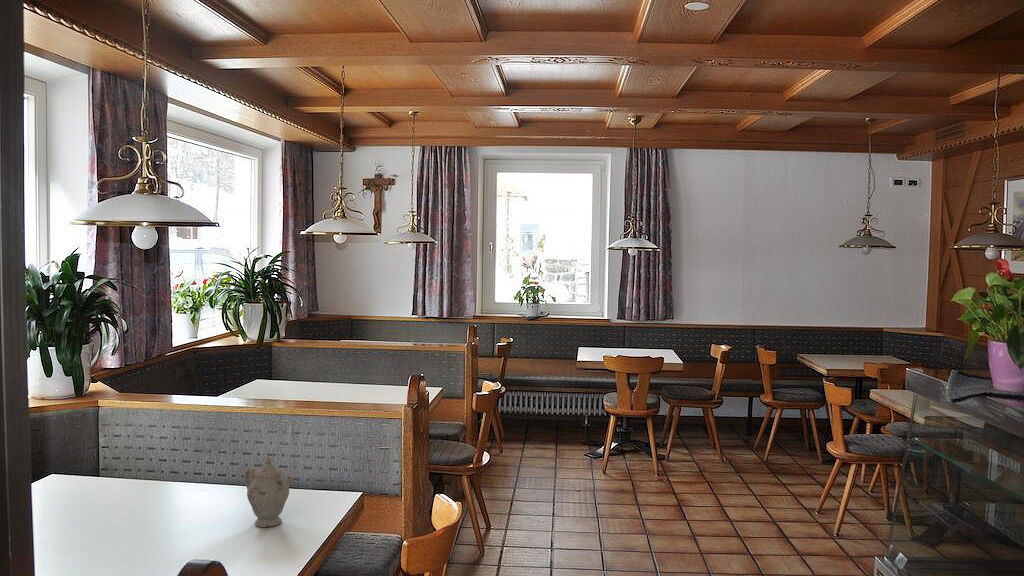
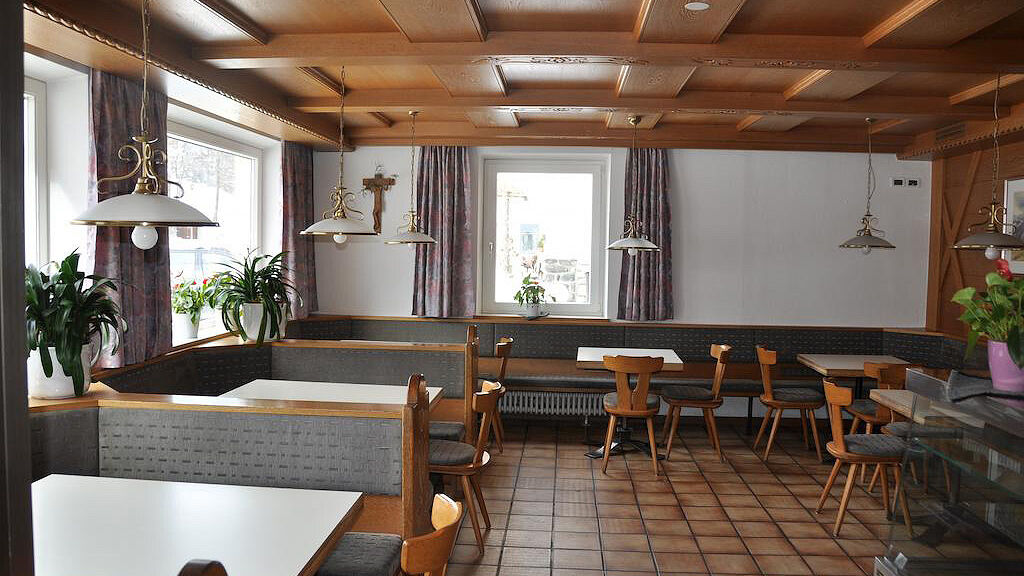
- chinaware (268, 489)
